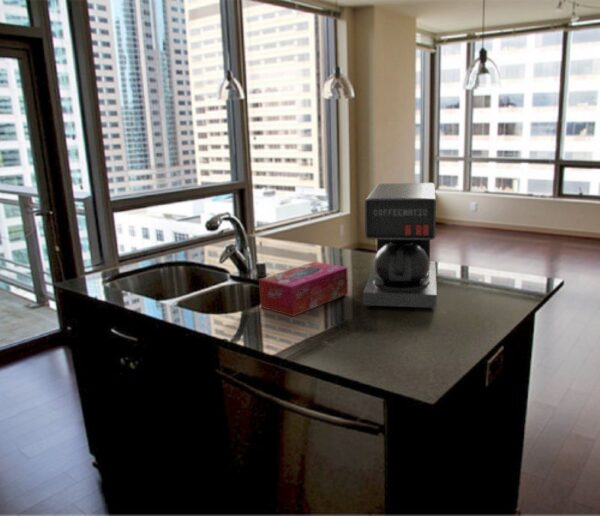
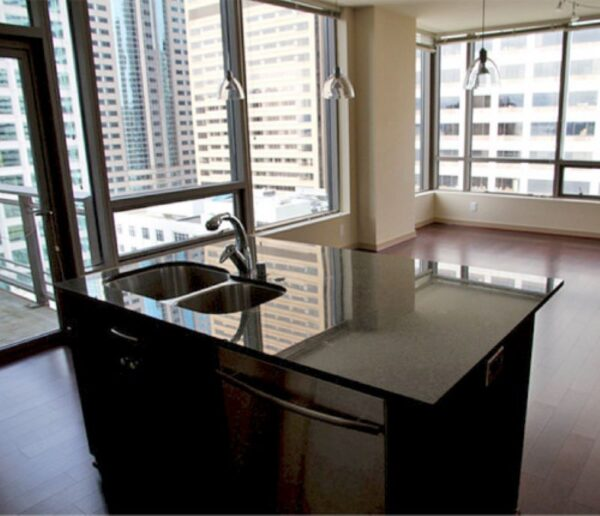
- coffee maker (402, 241)
- tissue box (304, 286)
